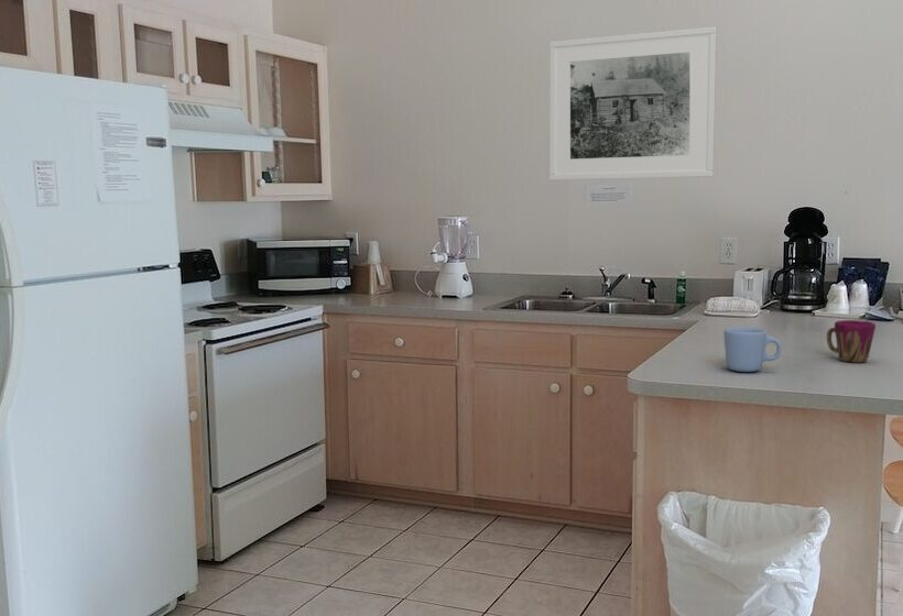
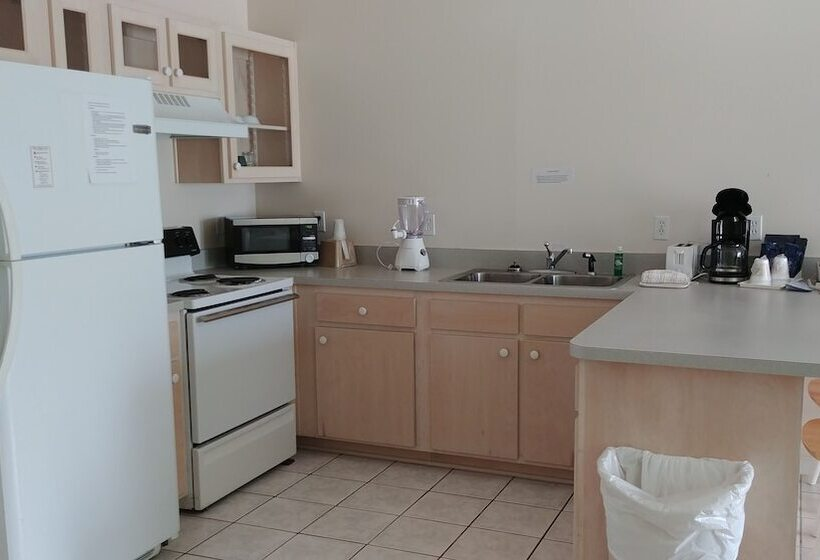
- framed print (629, 107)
- mug (752, 350)
- cup (849, 340)
